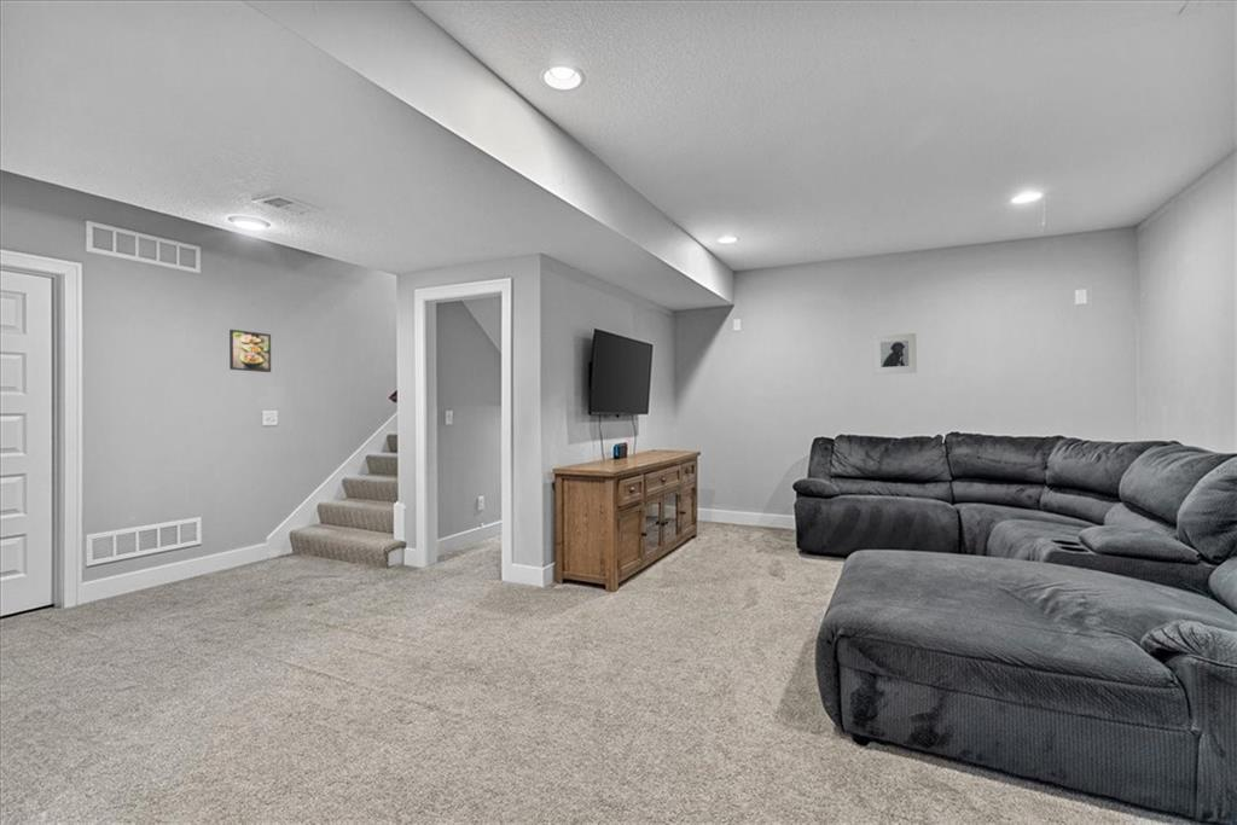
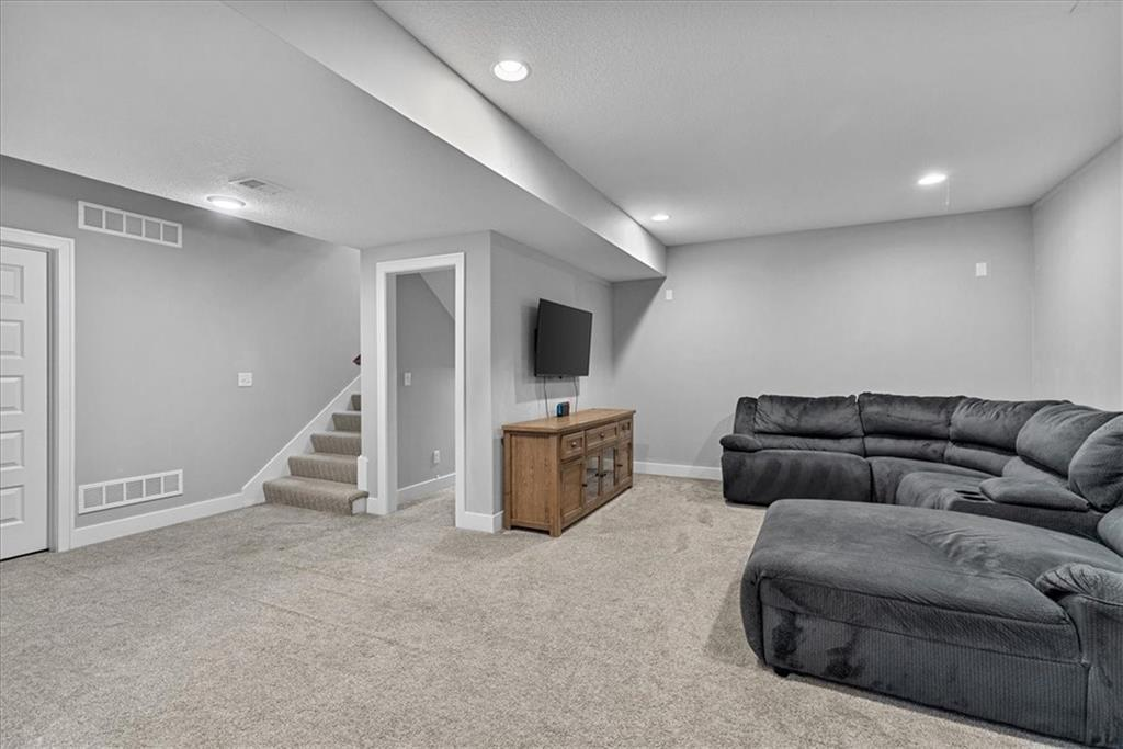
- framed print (894, 354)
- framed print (250, 350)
